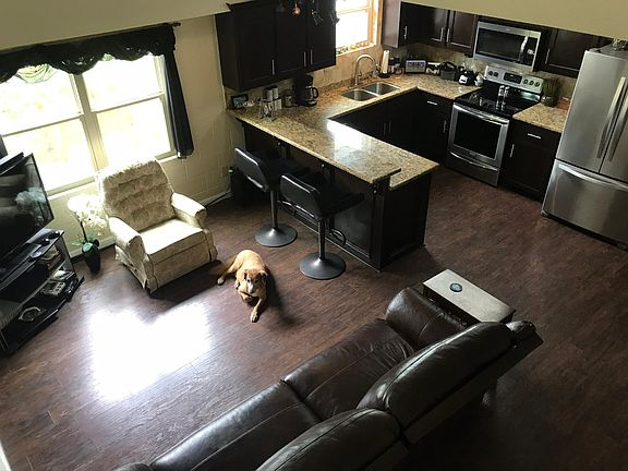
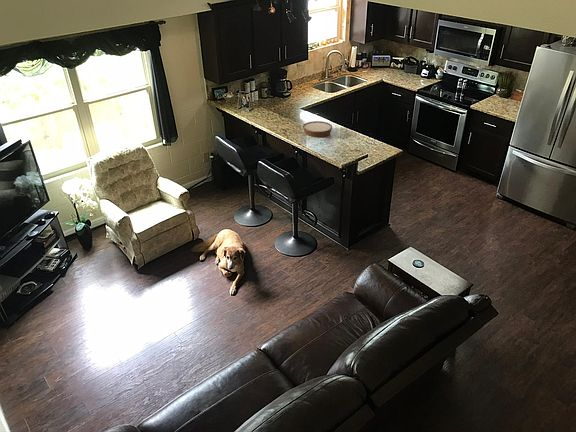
+ bowl (317, 129)
